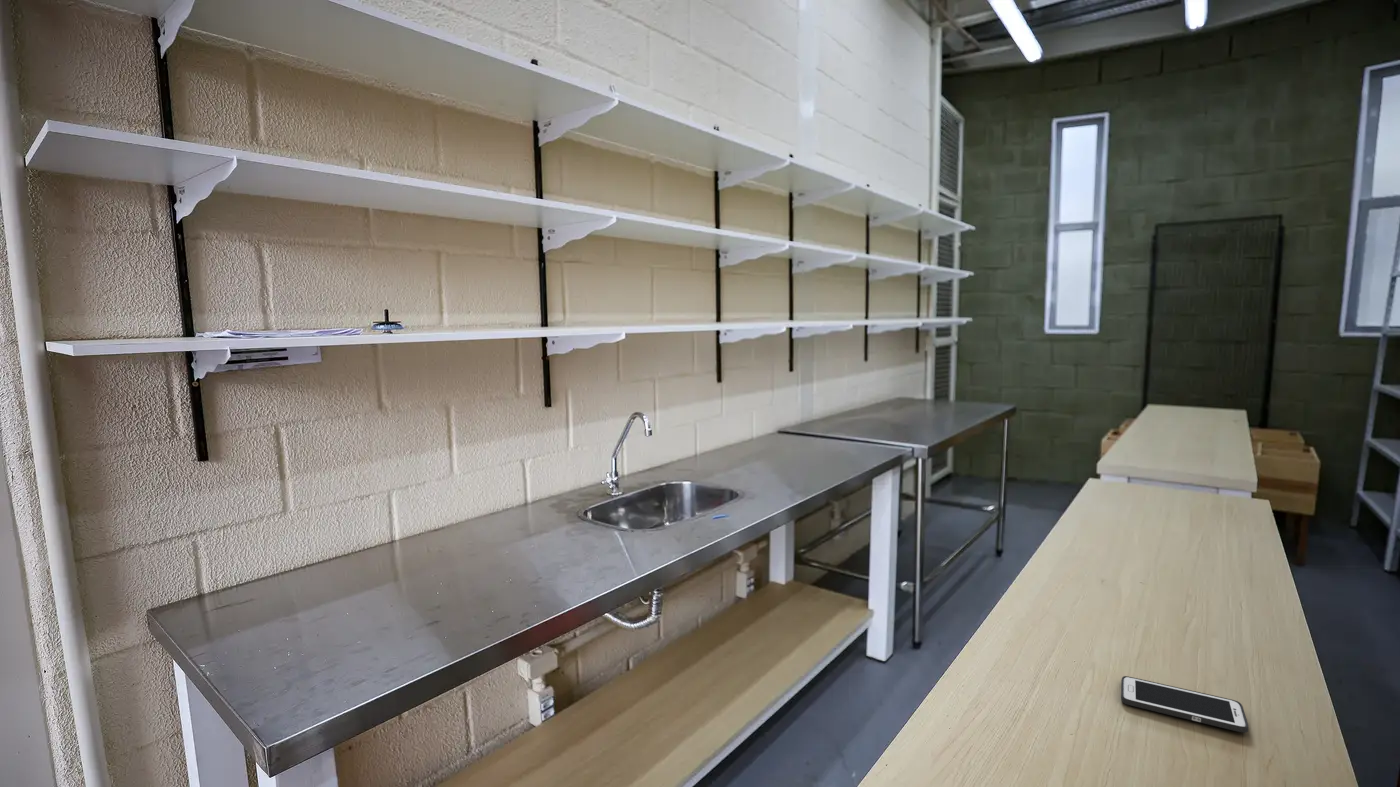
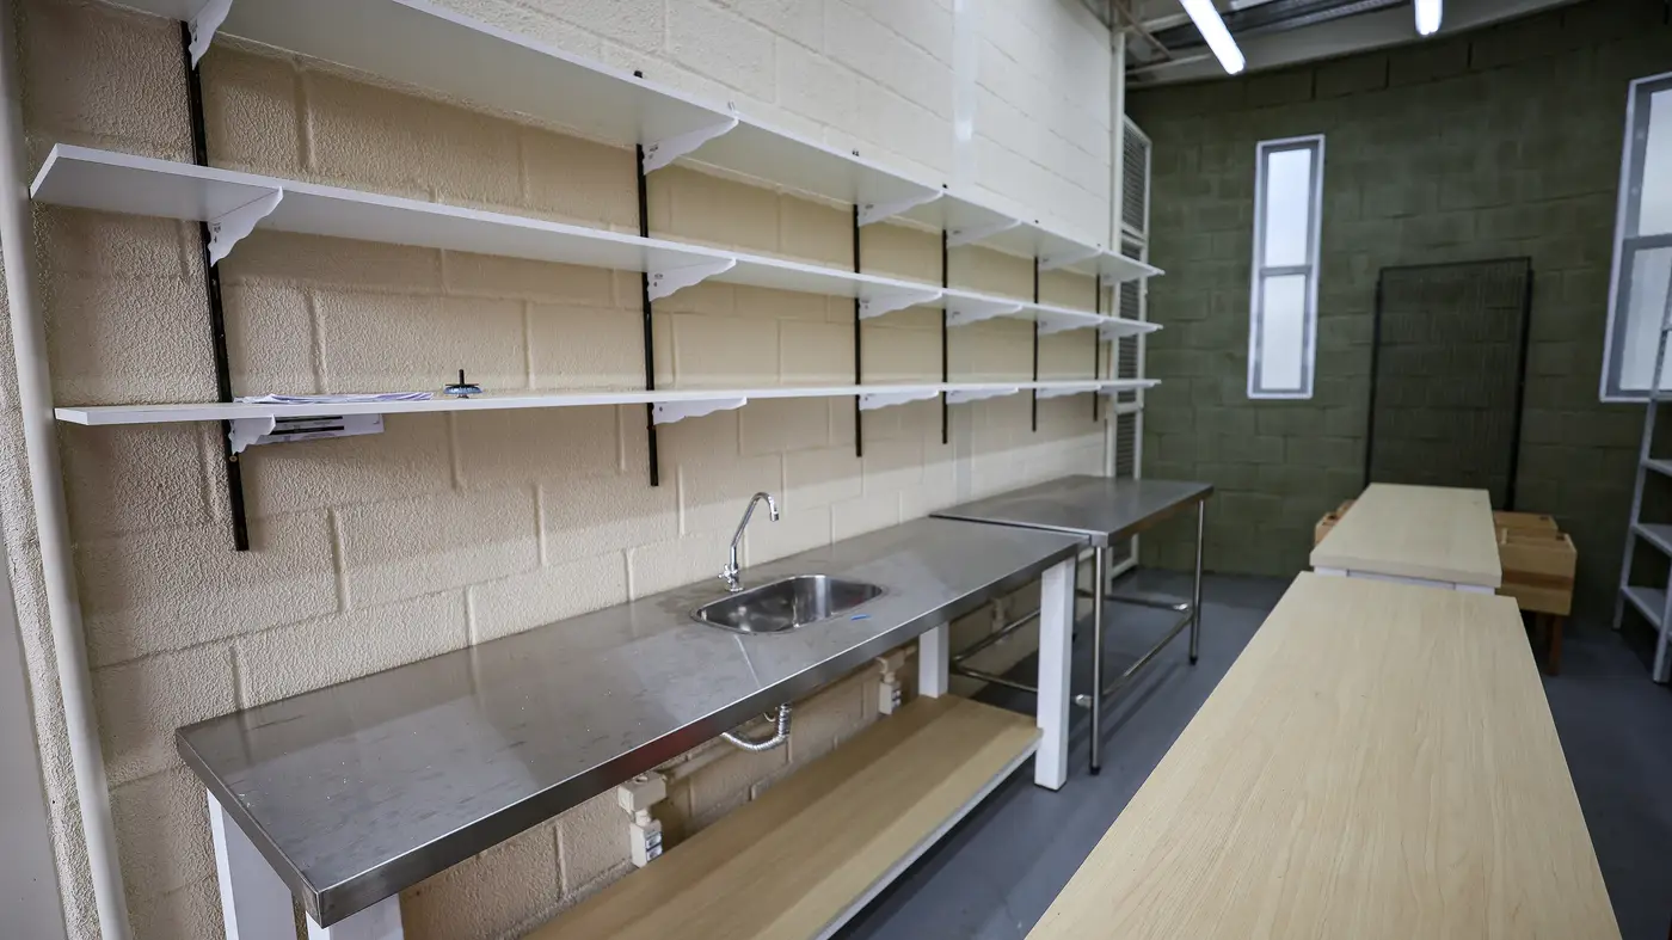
- cell phone (1180, 702)
